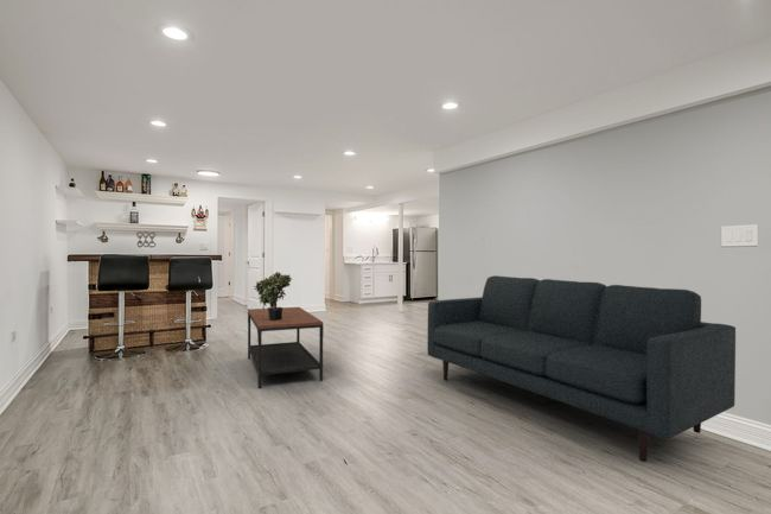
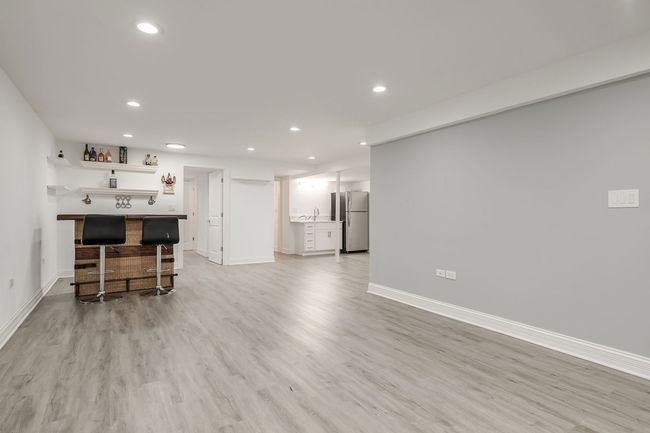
- potted plant (276, 294)
- sofa (549, 342)
- coffee table (281, 343)
